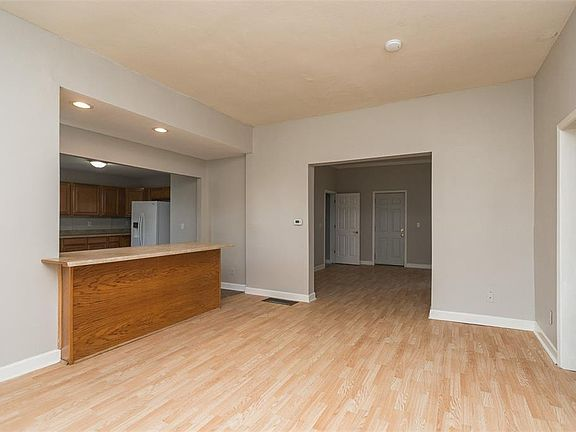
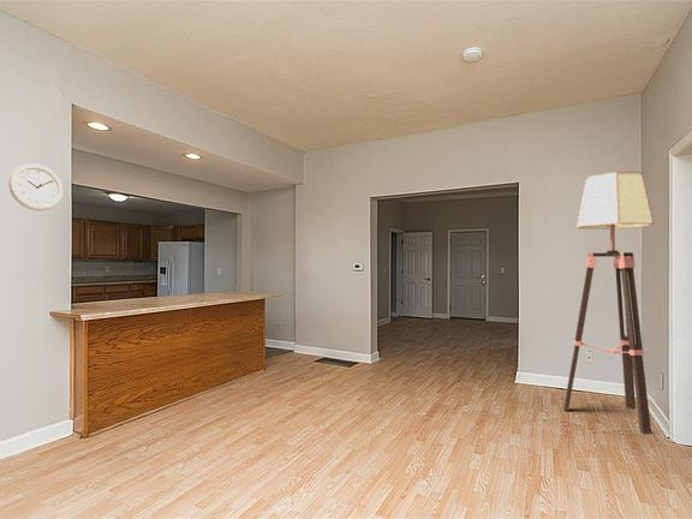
+ floor lamp (618, 294)
+ wall clock (37, 186)
